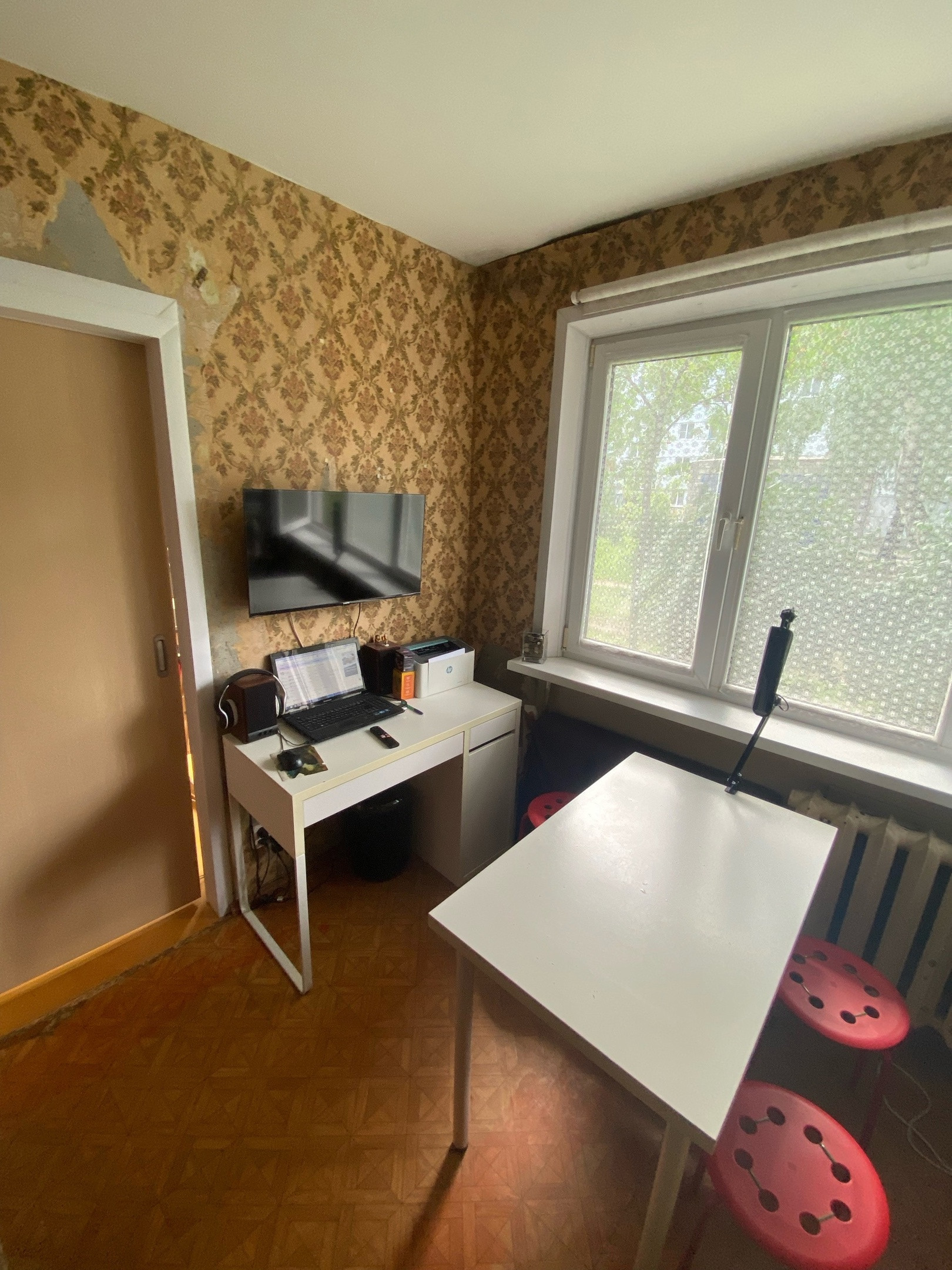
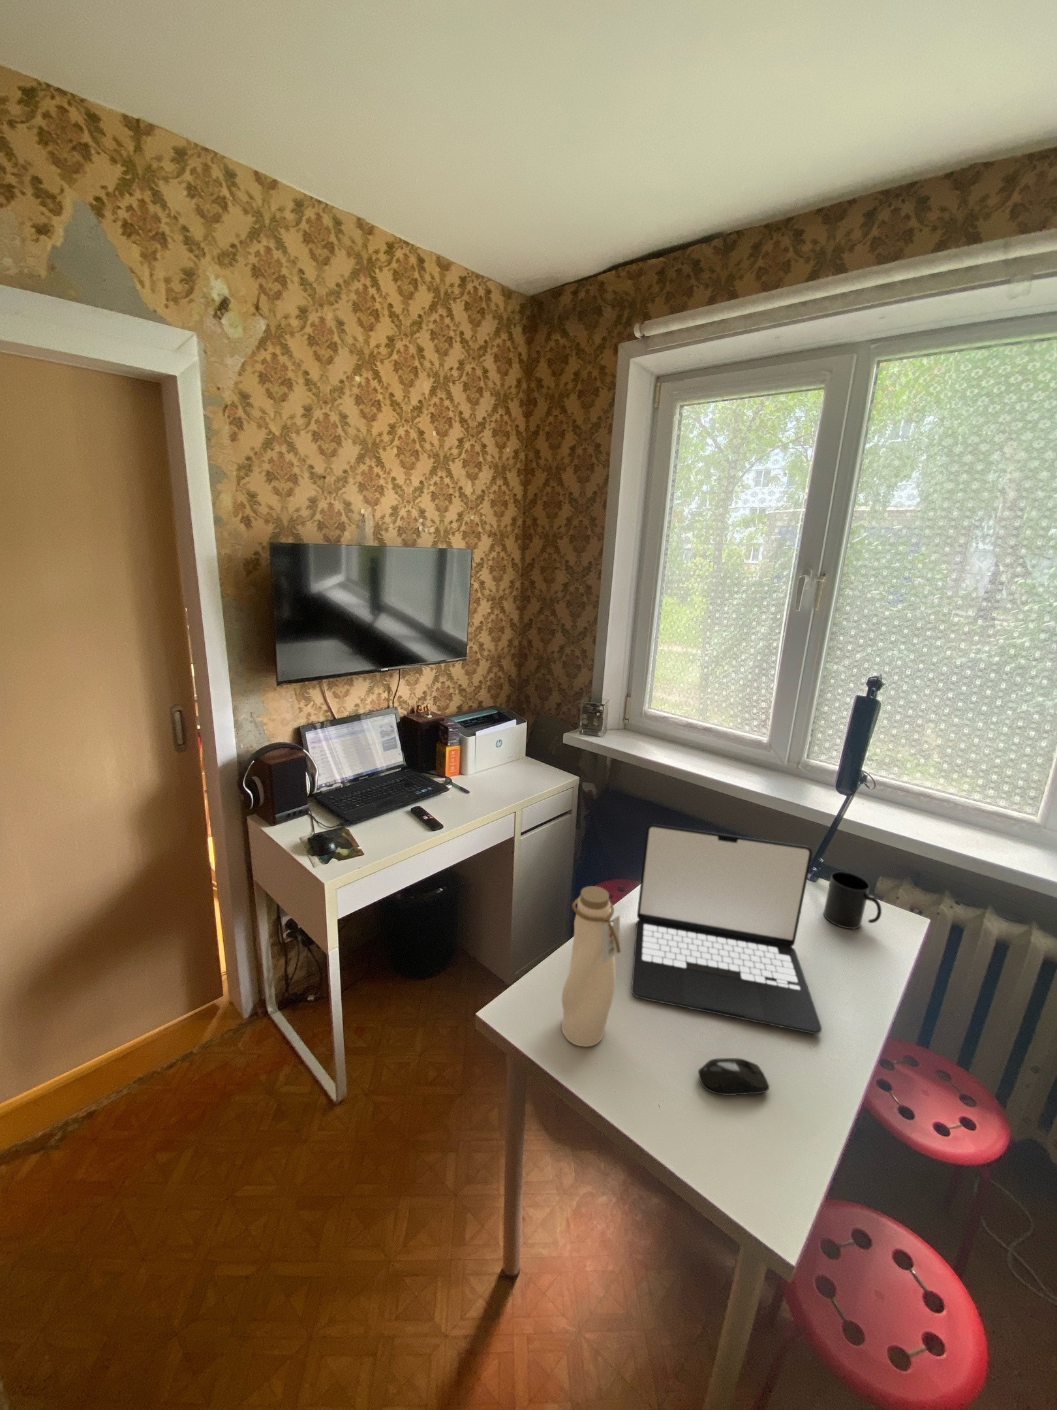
+ laptop (725, 919)
+ mug (854, 903)
+ computer mouse (735, 1074)
+ water bottle (593, 965)
